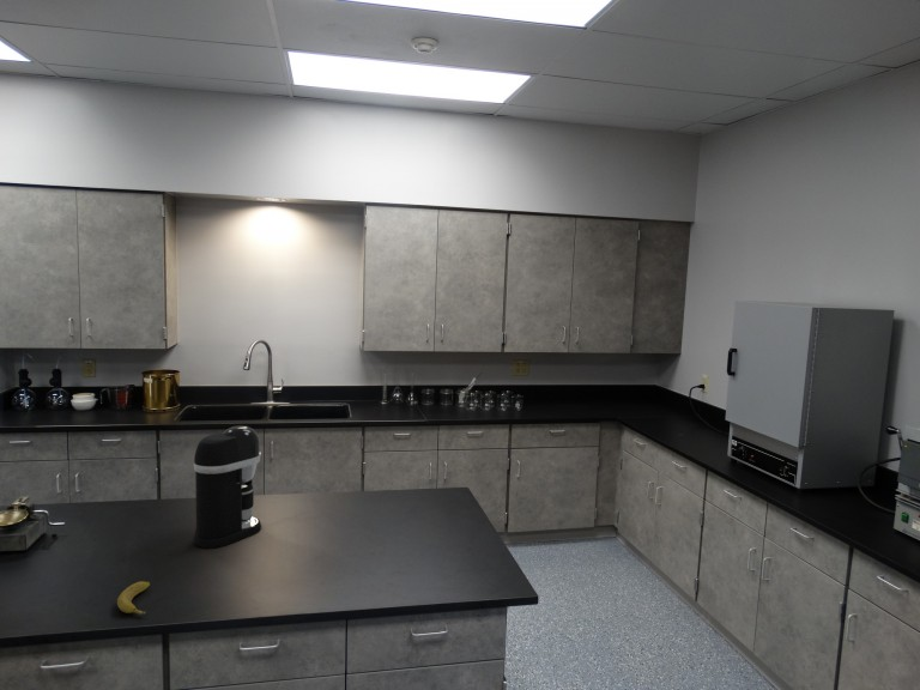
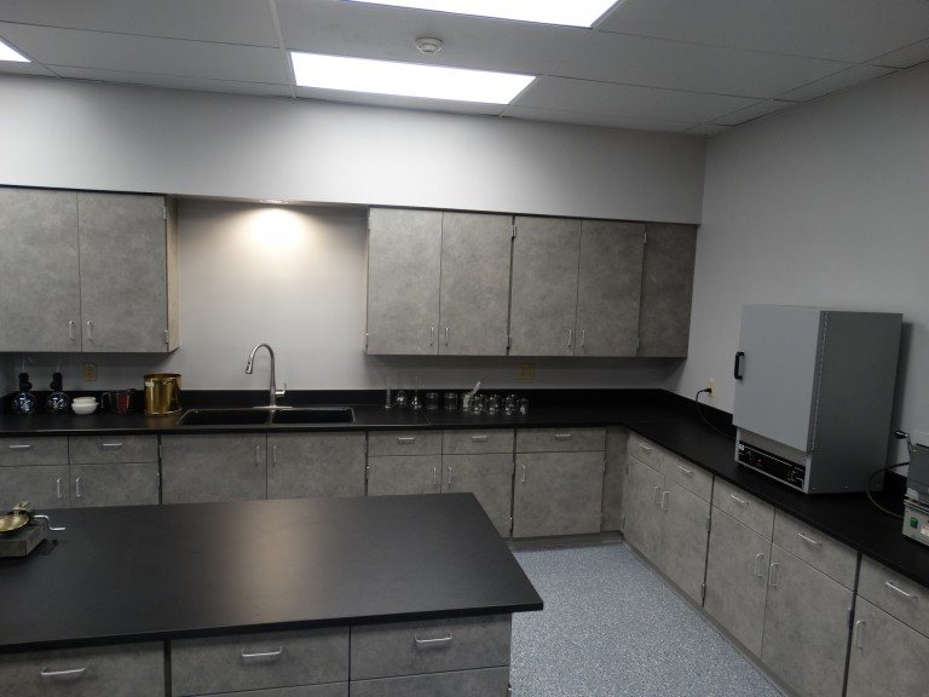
- banana (135, 594)
- coffee maker (228, 482)
